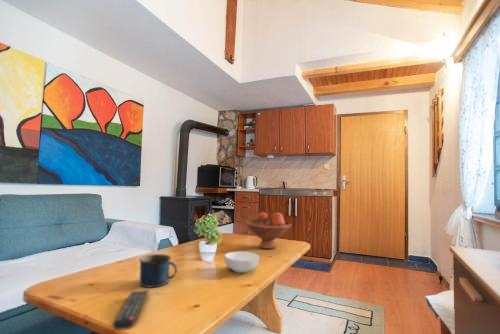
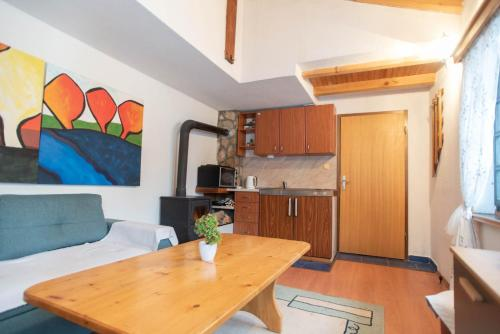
- fruit bowl (268, 230)
- cereal bowl (241, 262)
- mug (158, 270)
- remote control (132, 307)
